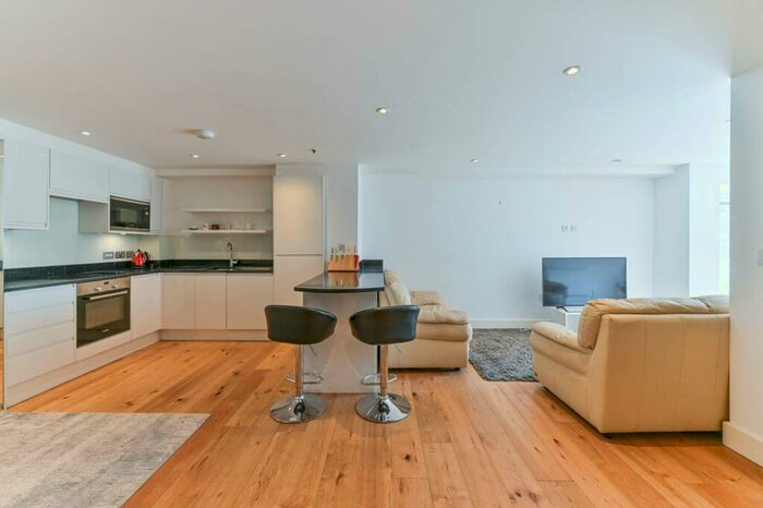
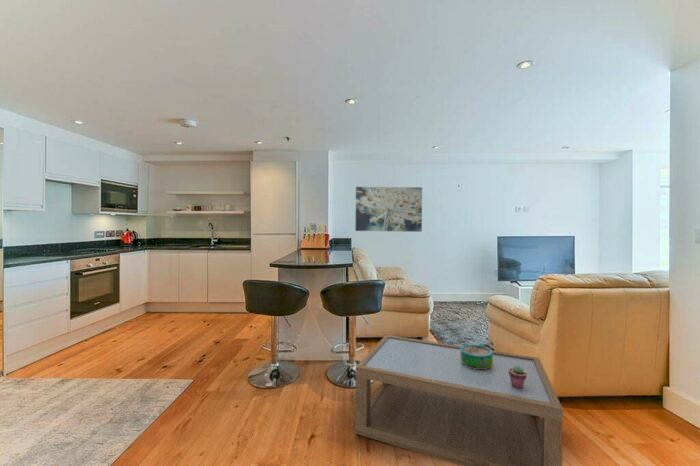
+ coffee table (450, 394)
+ wall art (388, 209)
+ decorative bowl (476, 354)
+ potted succulent (517, 373)
